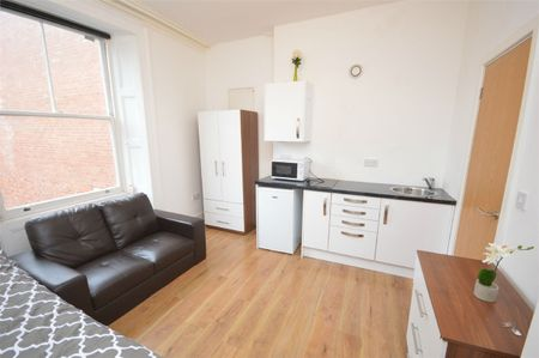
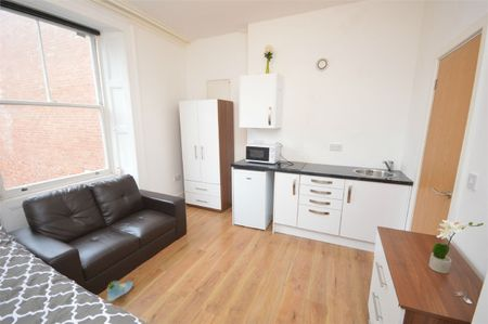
+ sneaker (119, 286)
